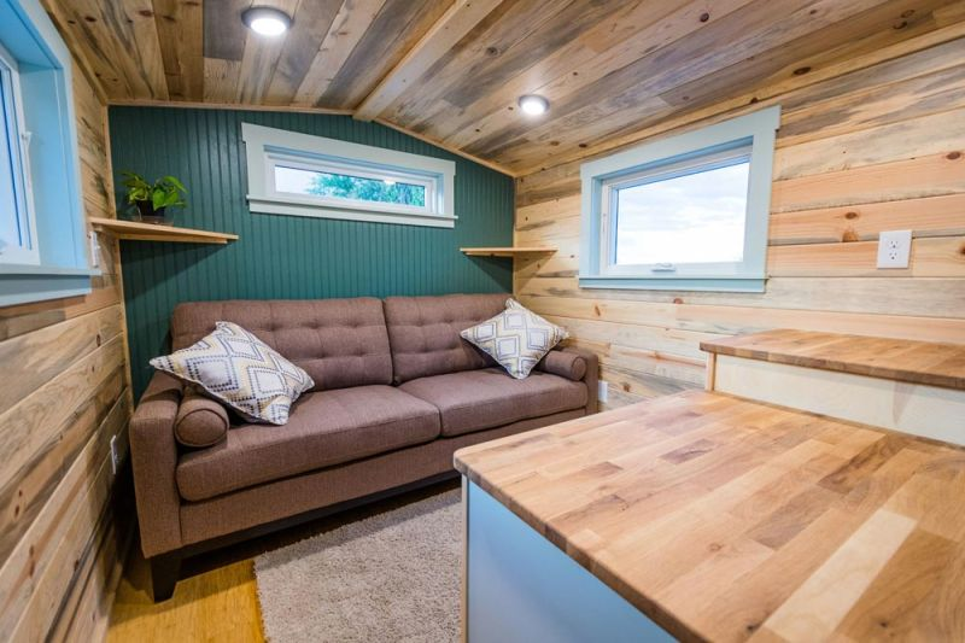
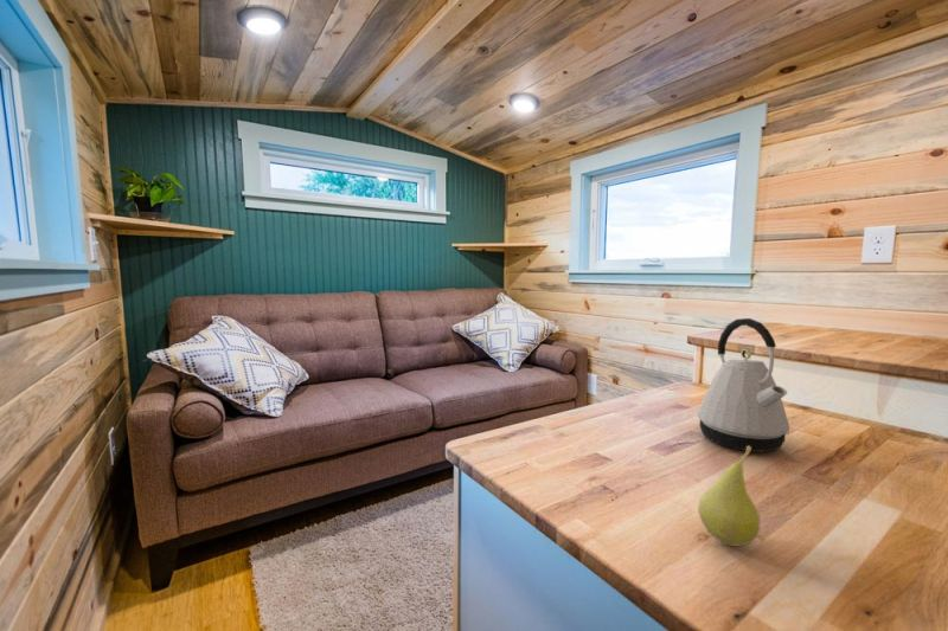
+ kettle (745, 380)
+ fruit (732, 495)
